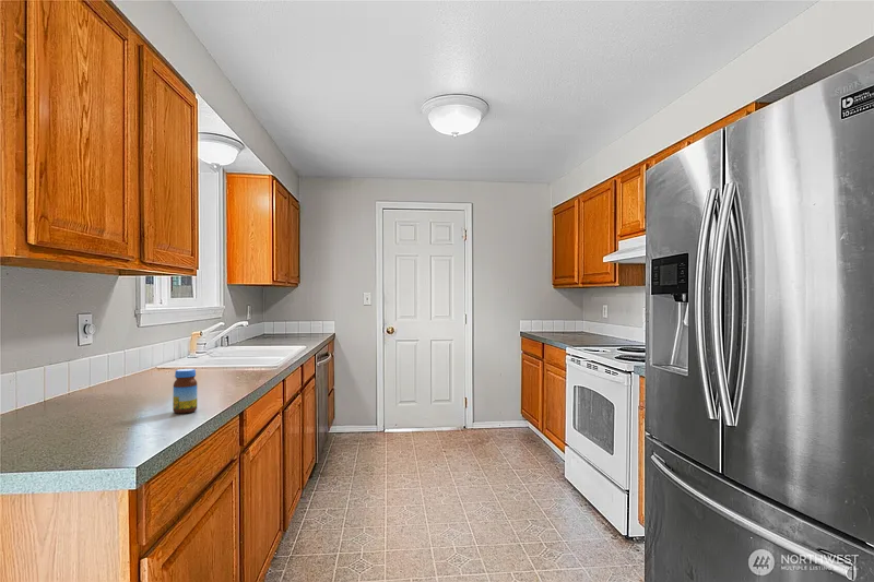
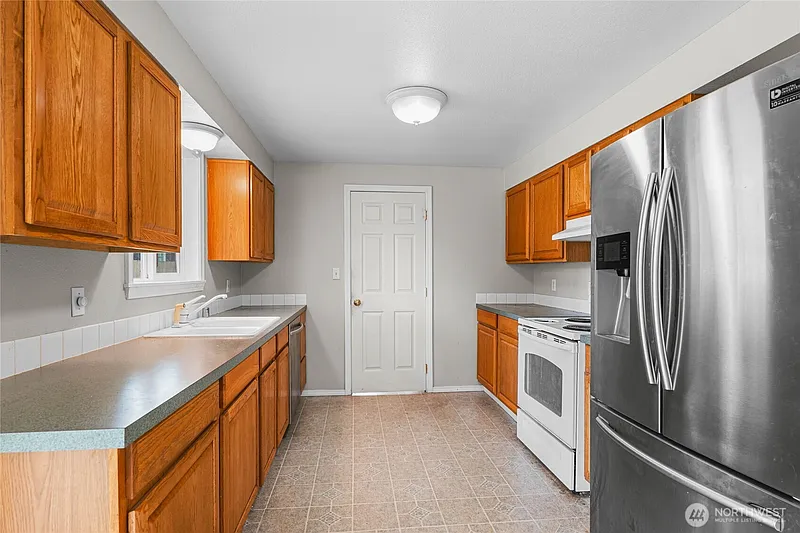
- jar (185, 390)
